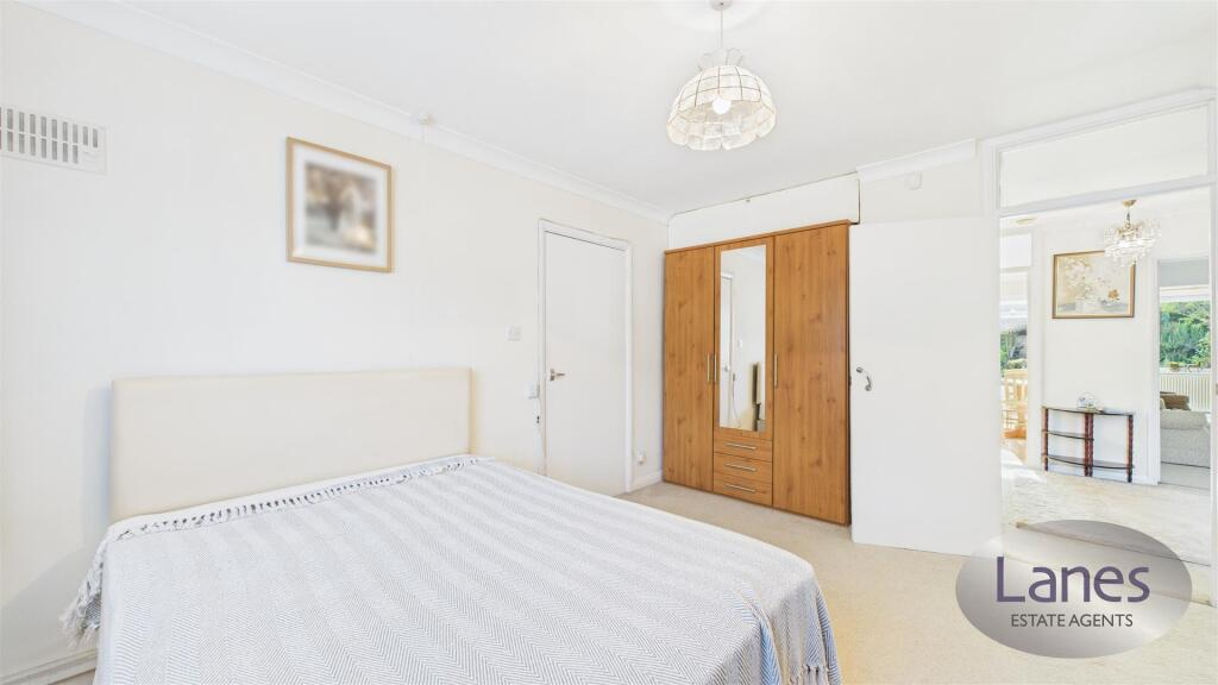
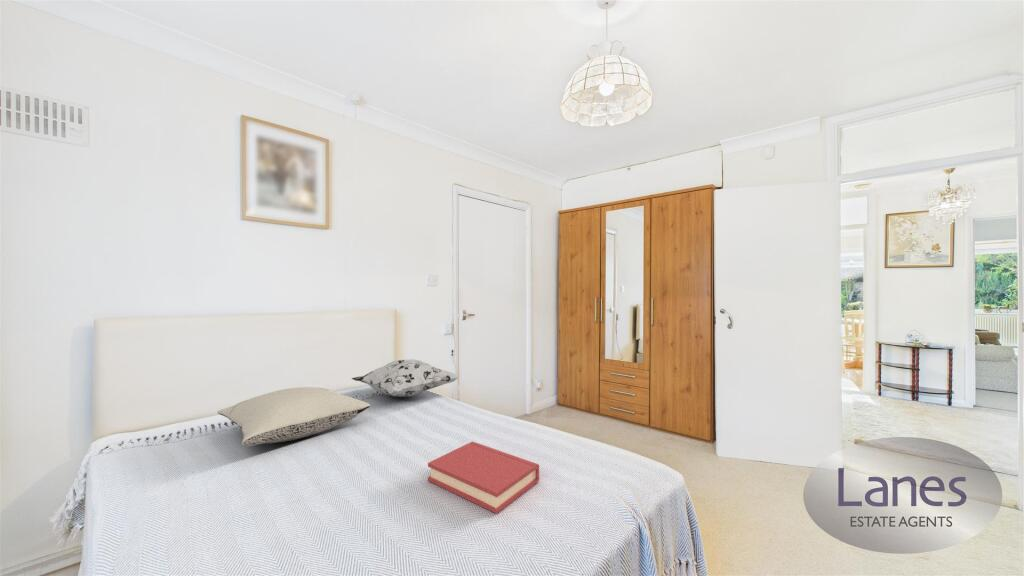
+ decorative pillow (405, 378)
+ hardback book (483, 472)
+ pillow (294, 410)
